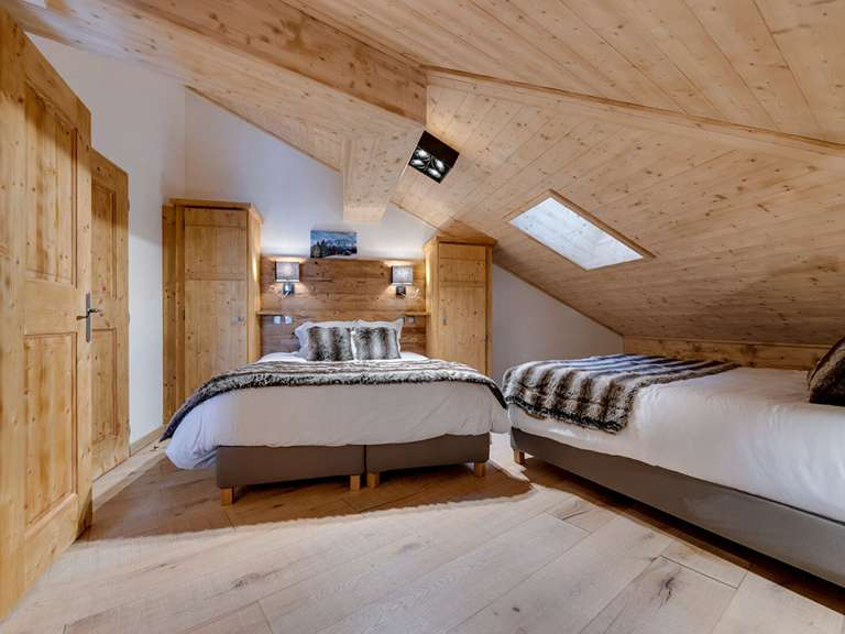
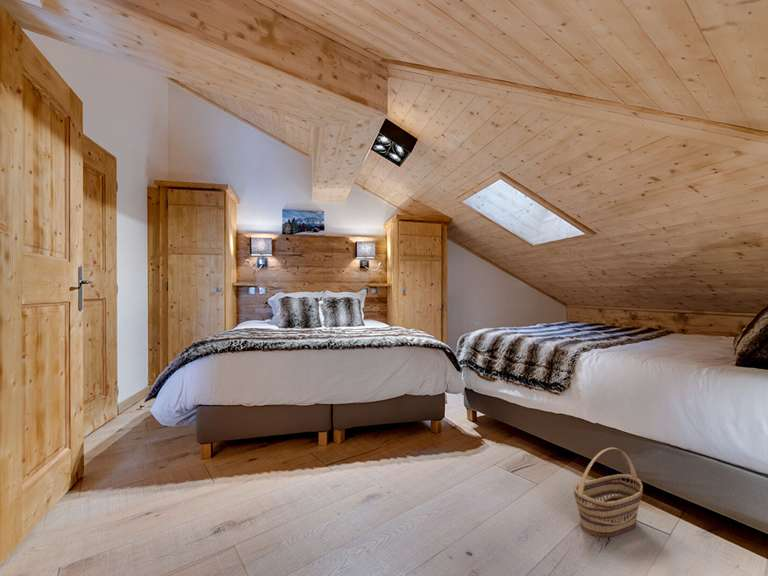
+ basket (608, 486)
